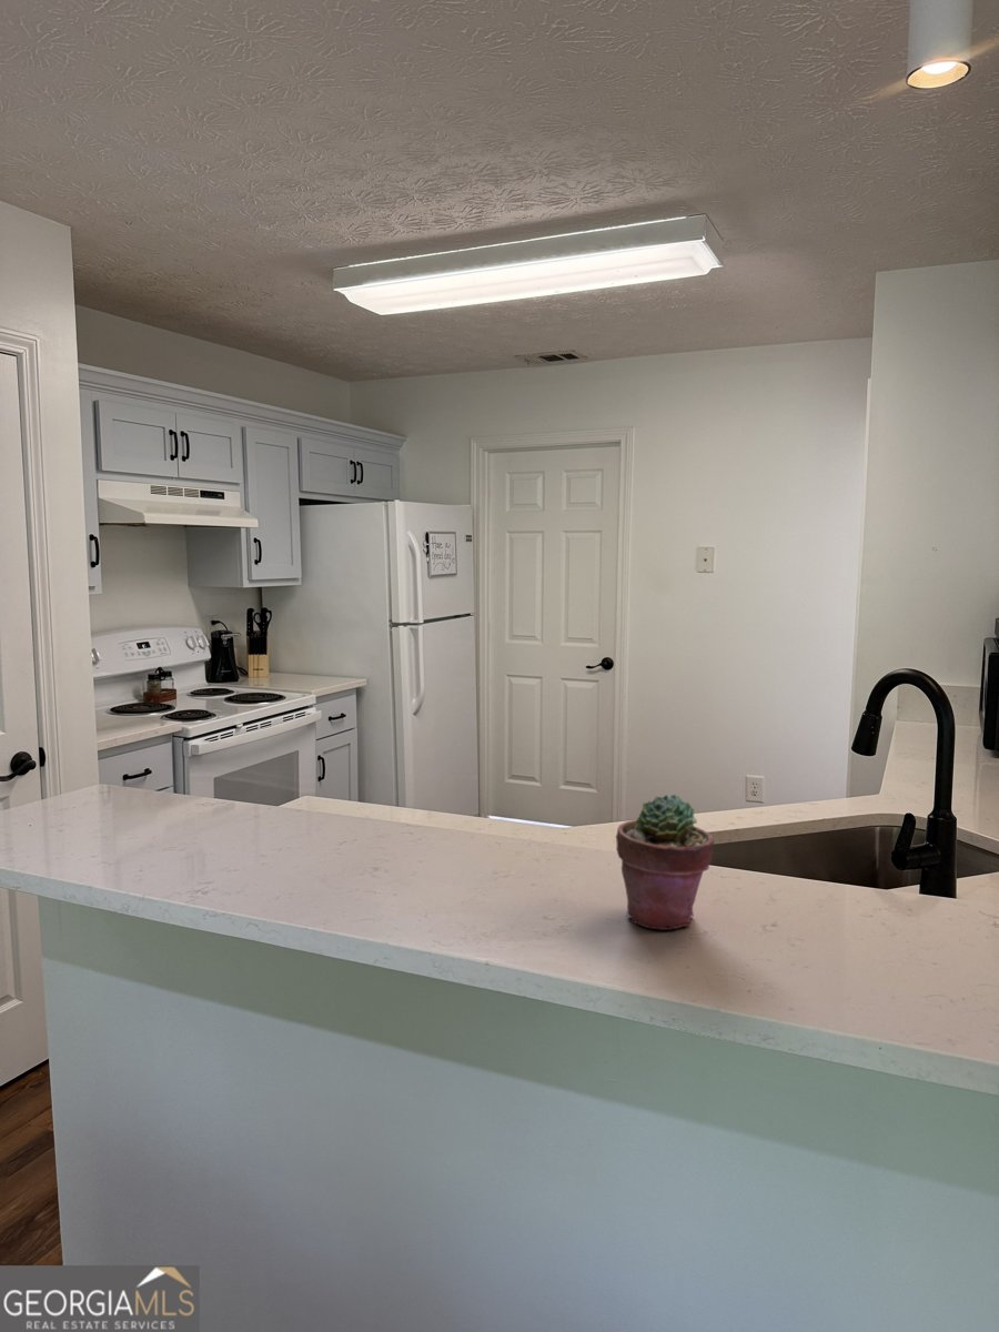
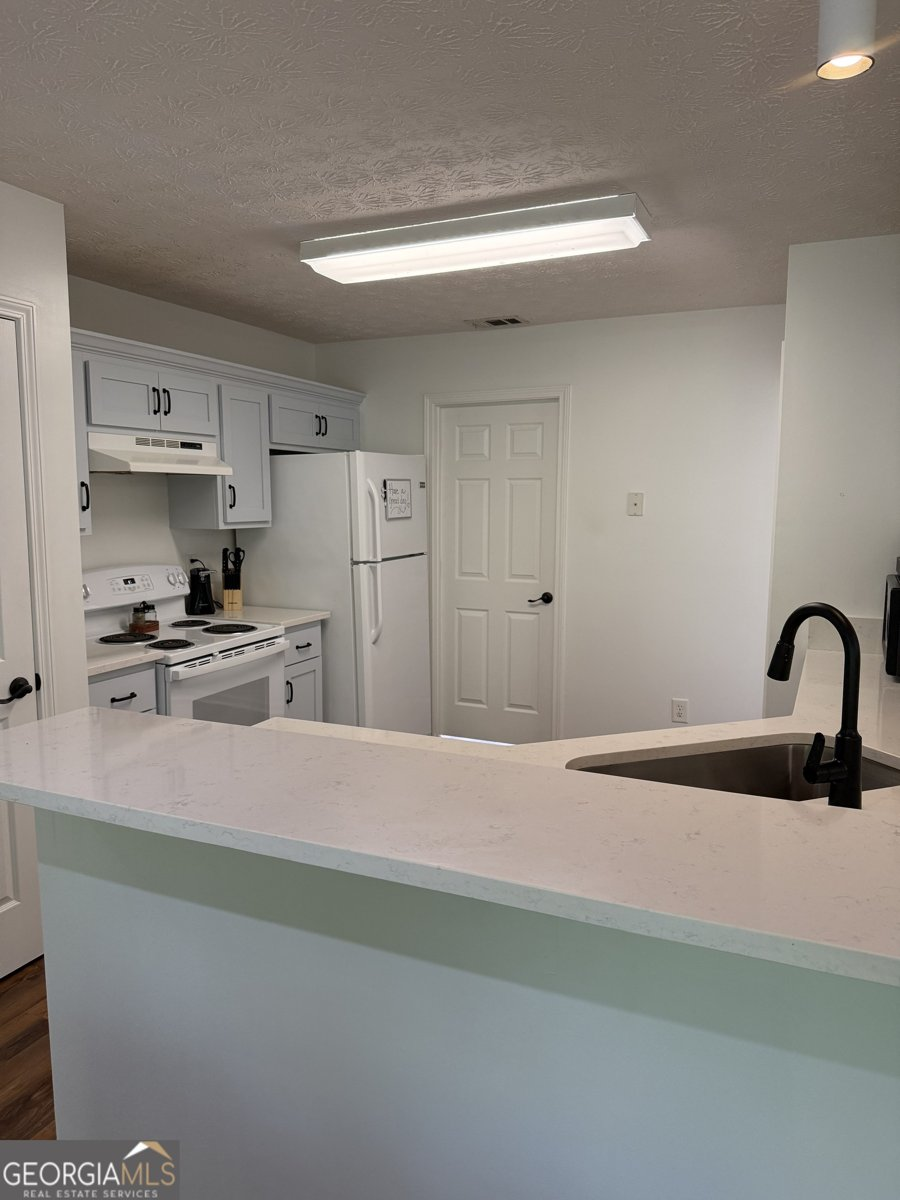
- potted succulent (663, 857)
